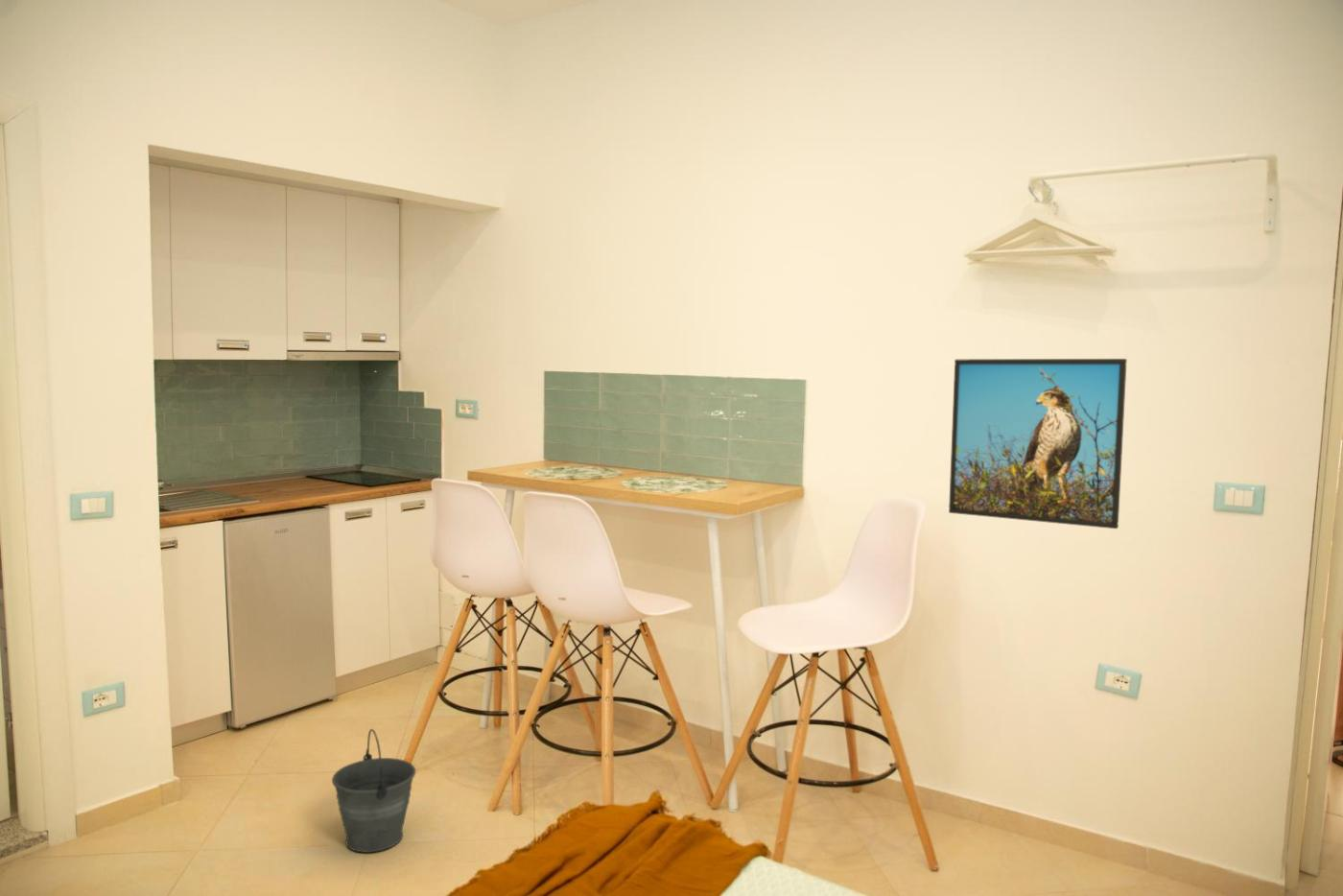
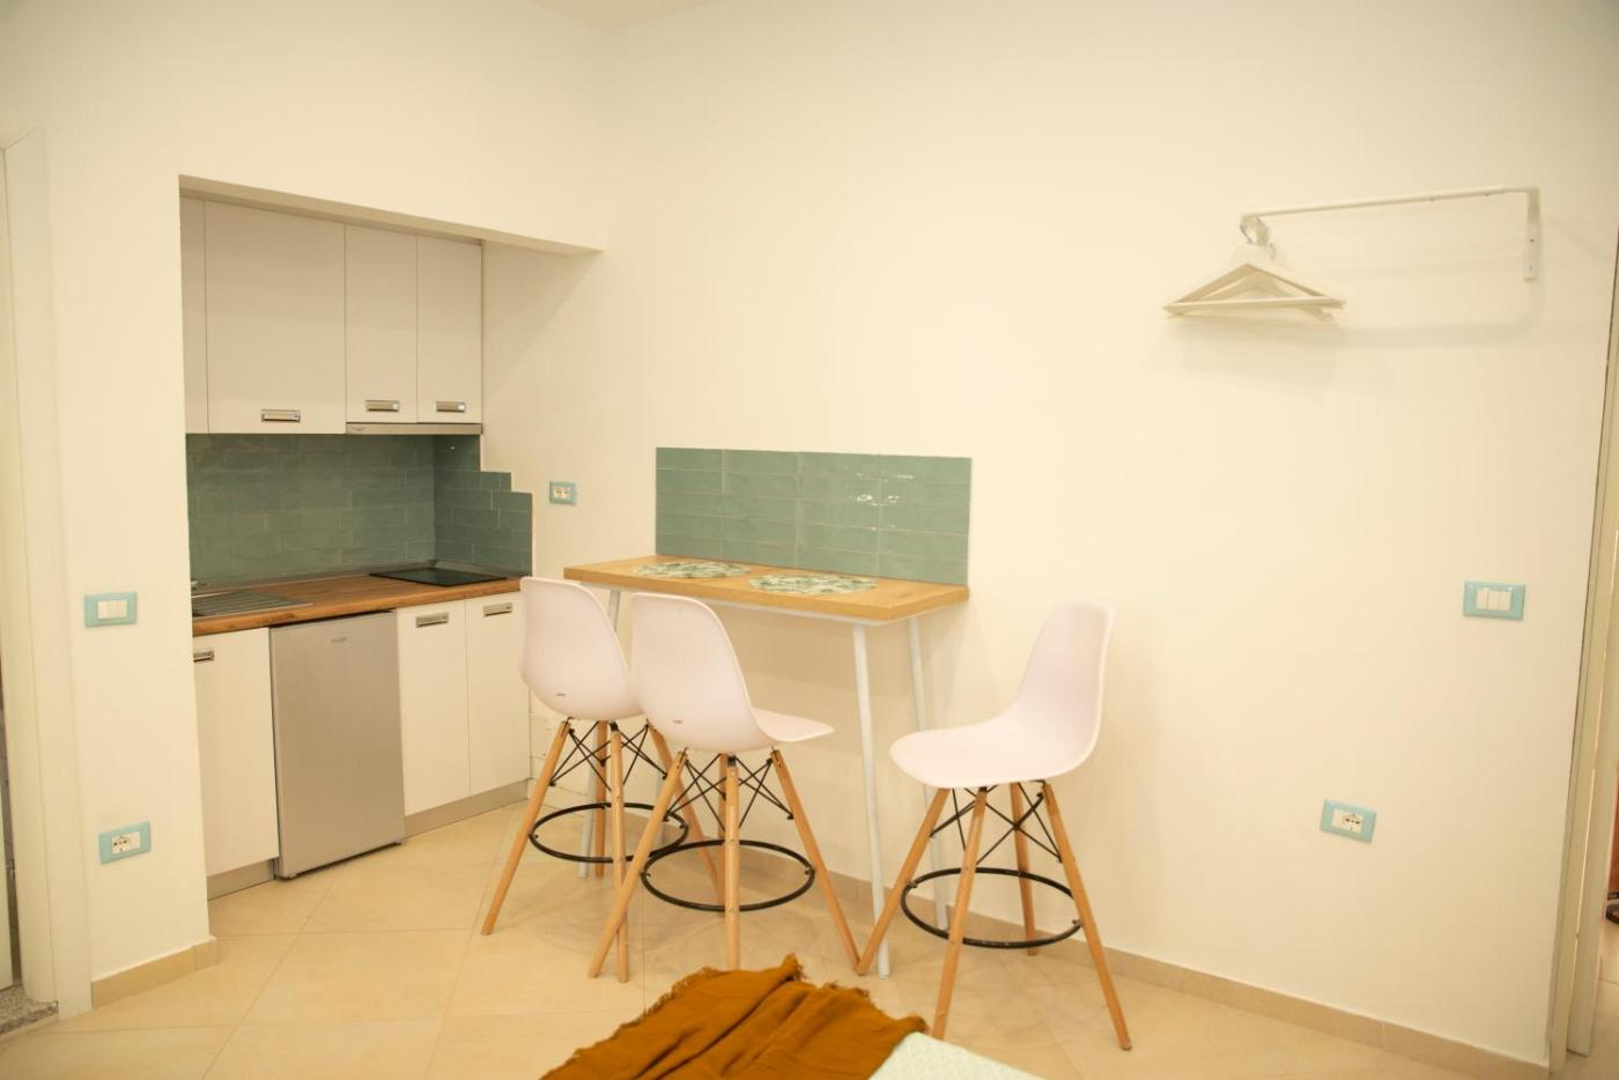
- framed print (1032, 439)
- bucket (374, 785)
